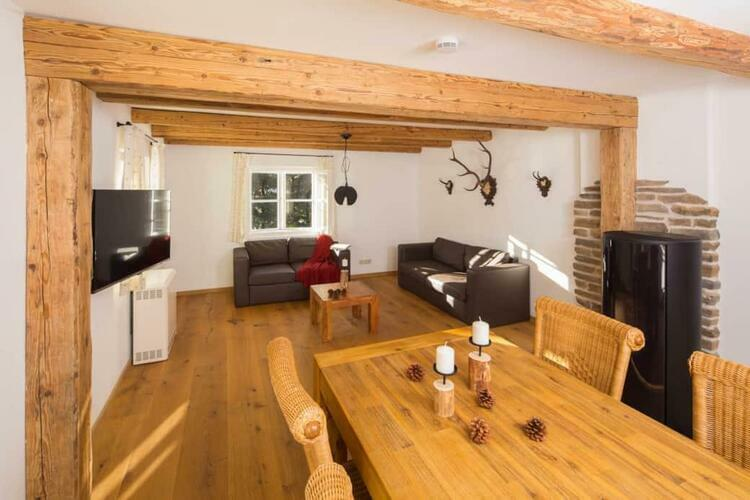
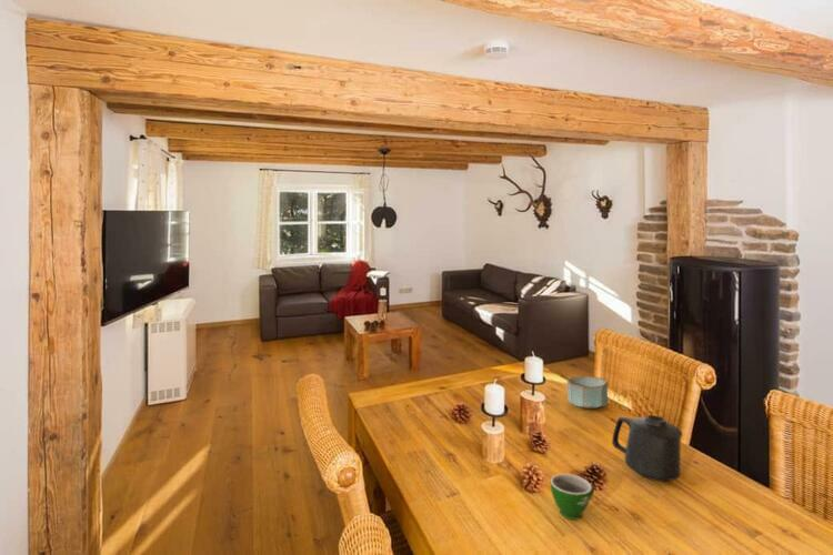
+ bowl (586, 392)
+ teacup (573, 497)
+ mug (645, 443)
